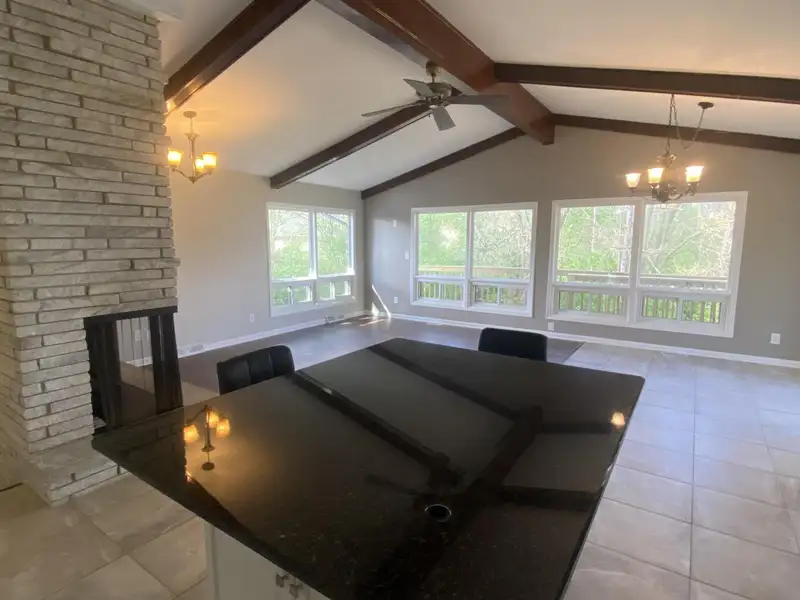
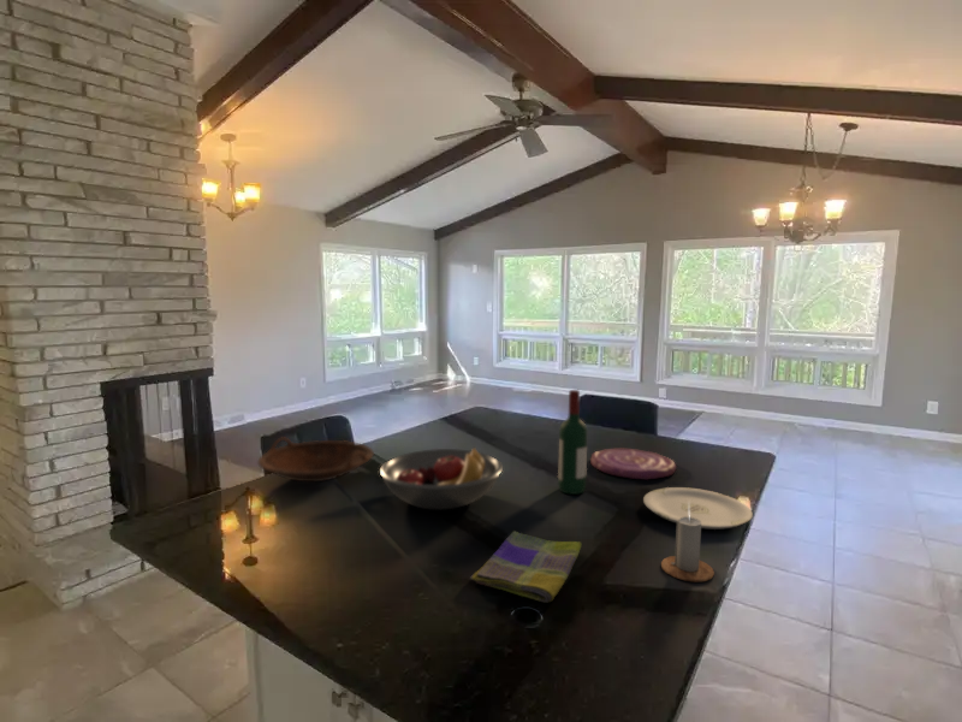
+ bowl (317, 460)
+ plate (695, 509)
+ fruit bowl (441, 478)
+ plate (631, 462)
+ dish towel (529, 562)
+ candle (688, 534)
+ wine bottle (572, 440)
